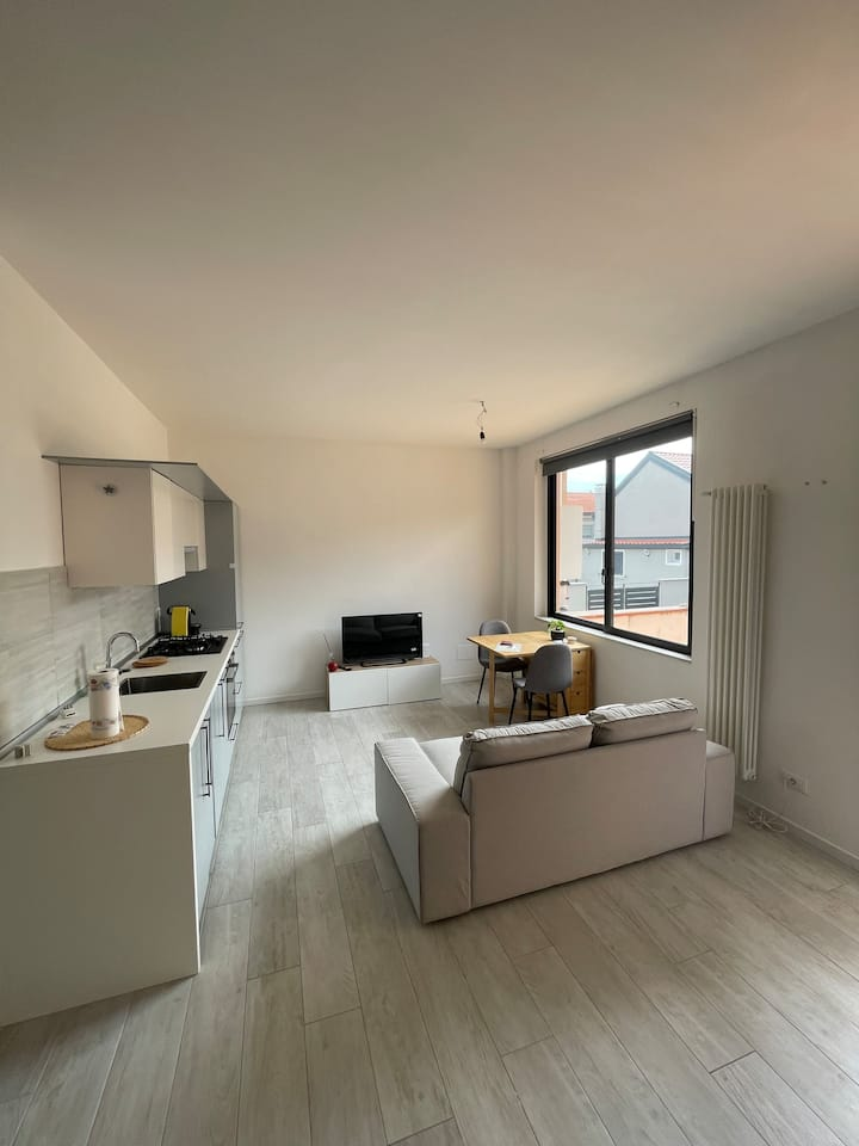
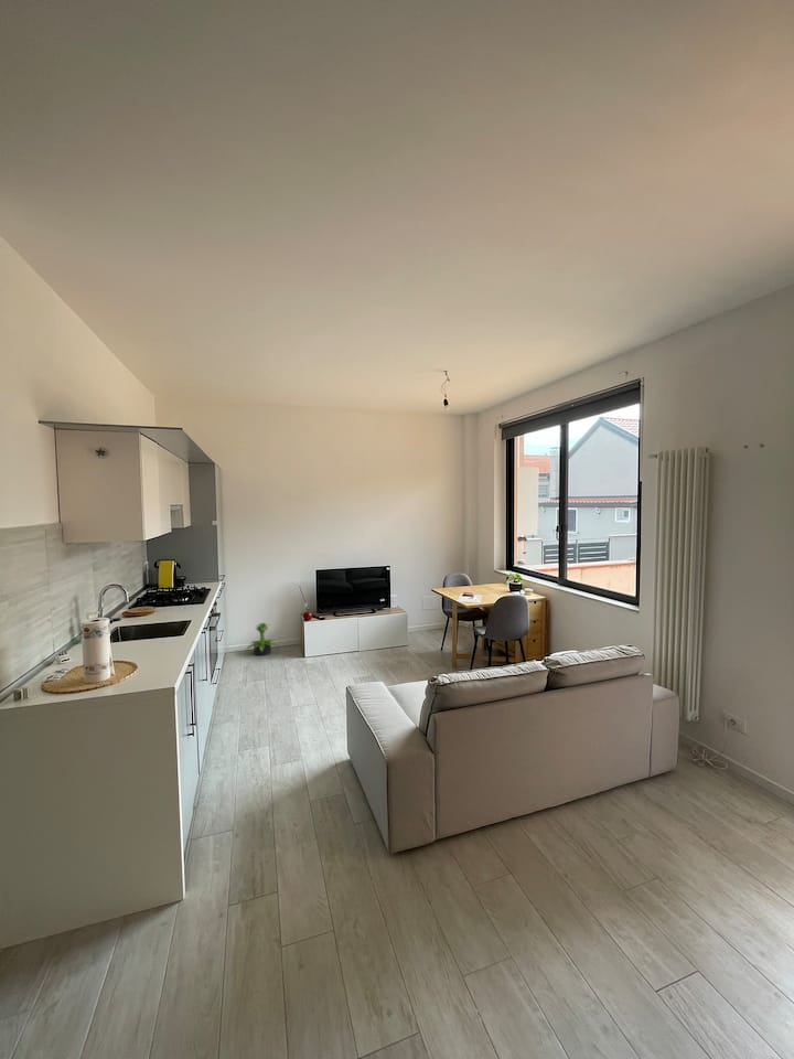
+ potted plant (261, 638)
